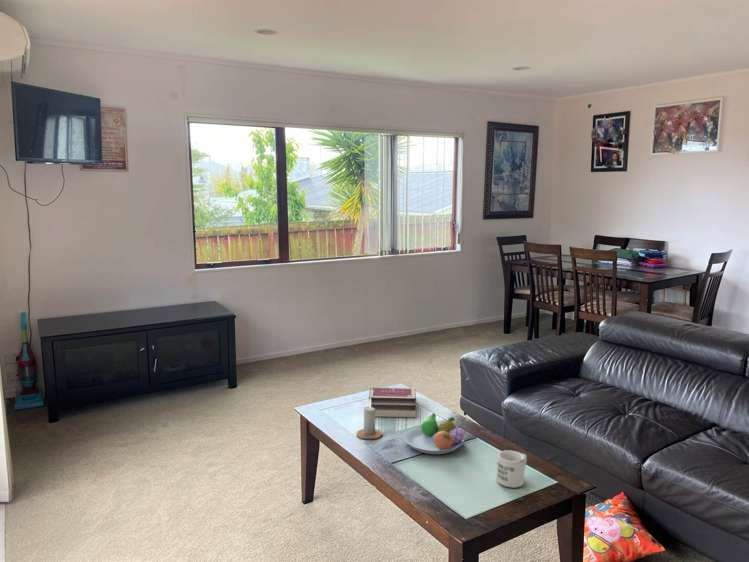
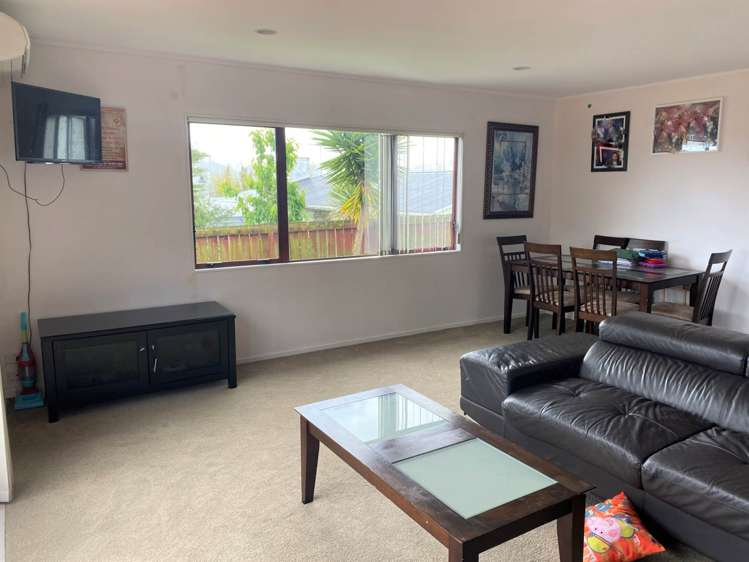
- fruit bowl (434, 431)
- book (392, 400)
- candle (369, 415)
- mug (514, 467)
